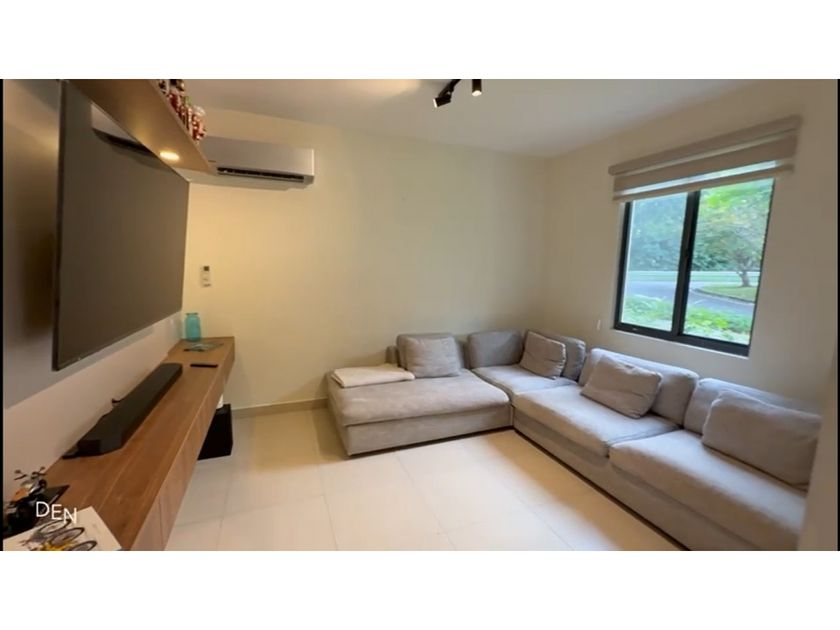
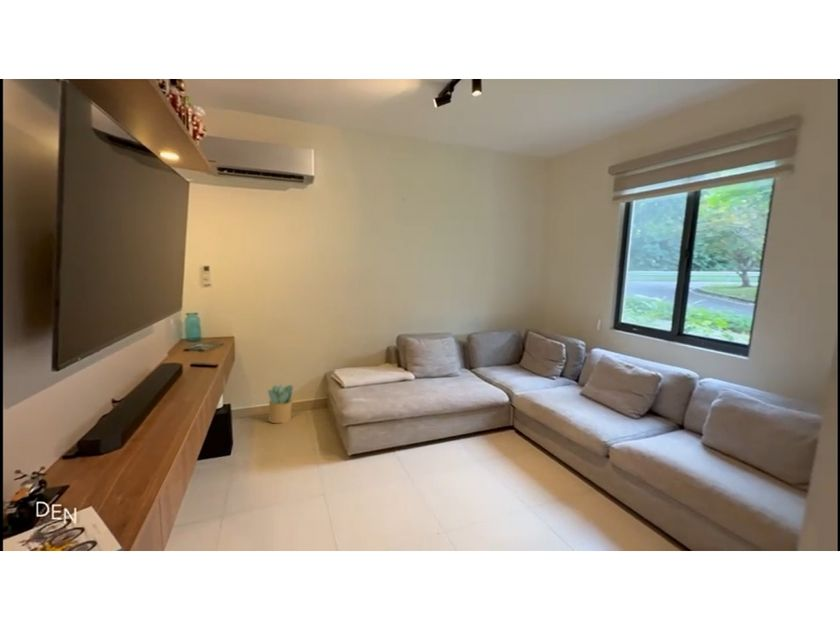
+ potted plant (279, 402)
